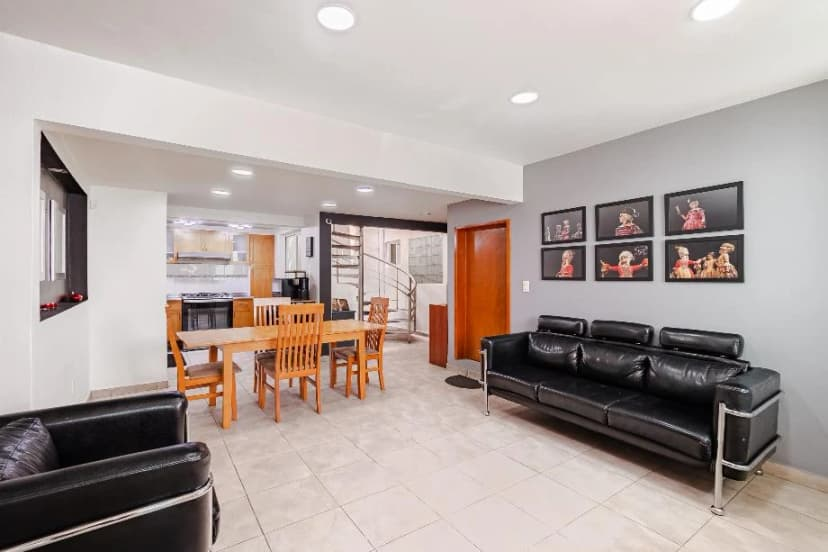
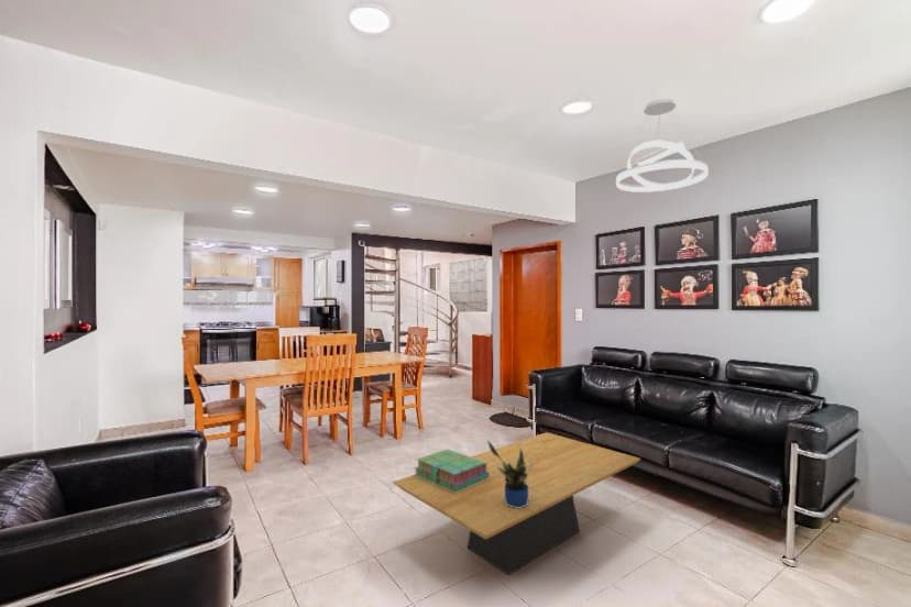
+ coffee table (525, 506)
+ stack of books (451, 467)
+ potted plant (511, 472)
+ pendant light (659, 144)
